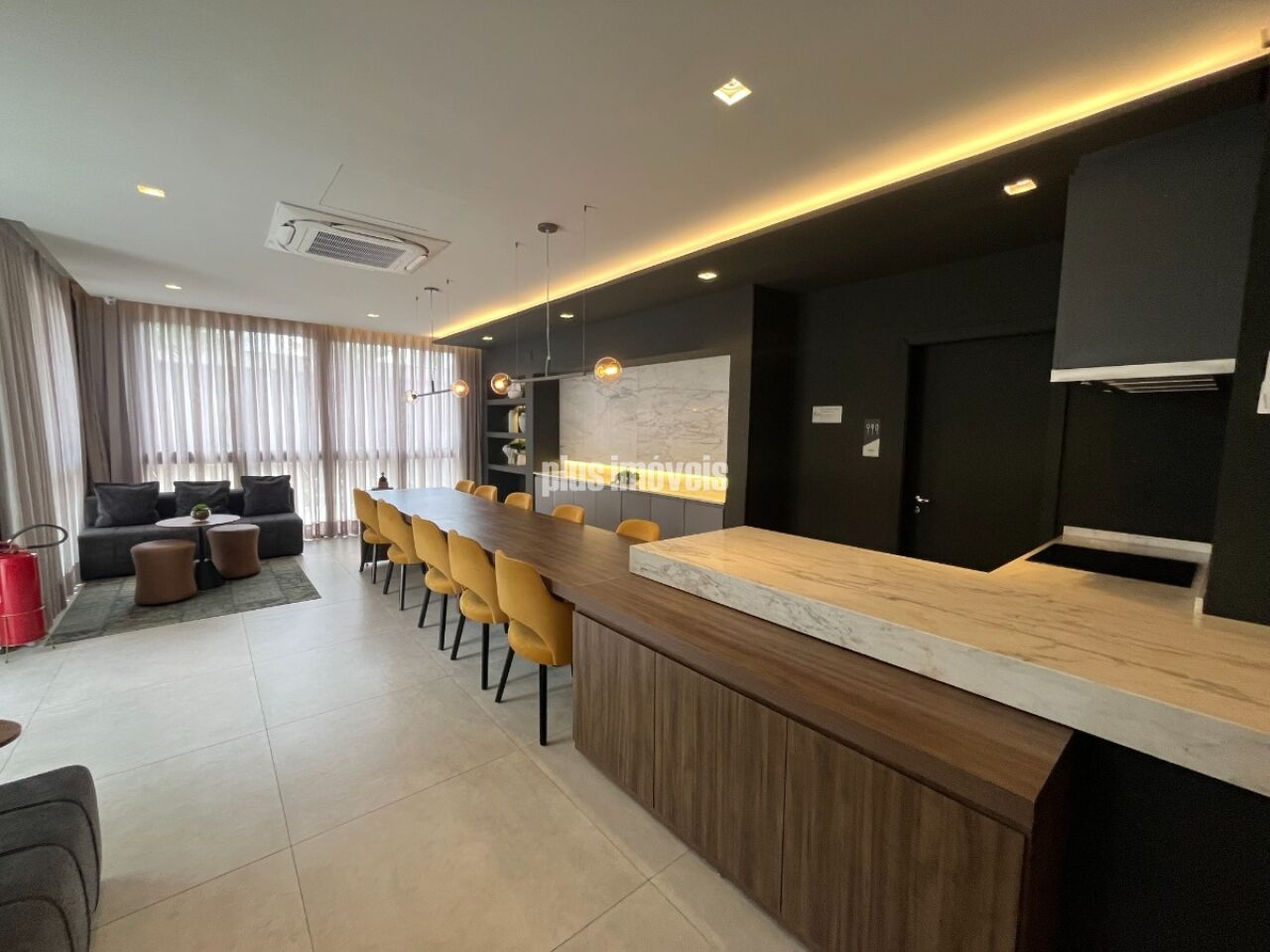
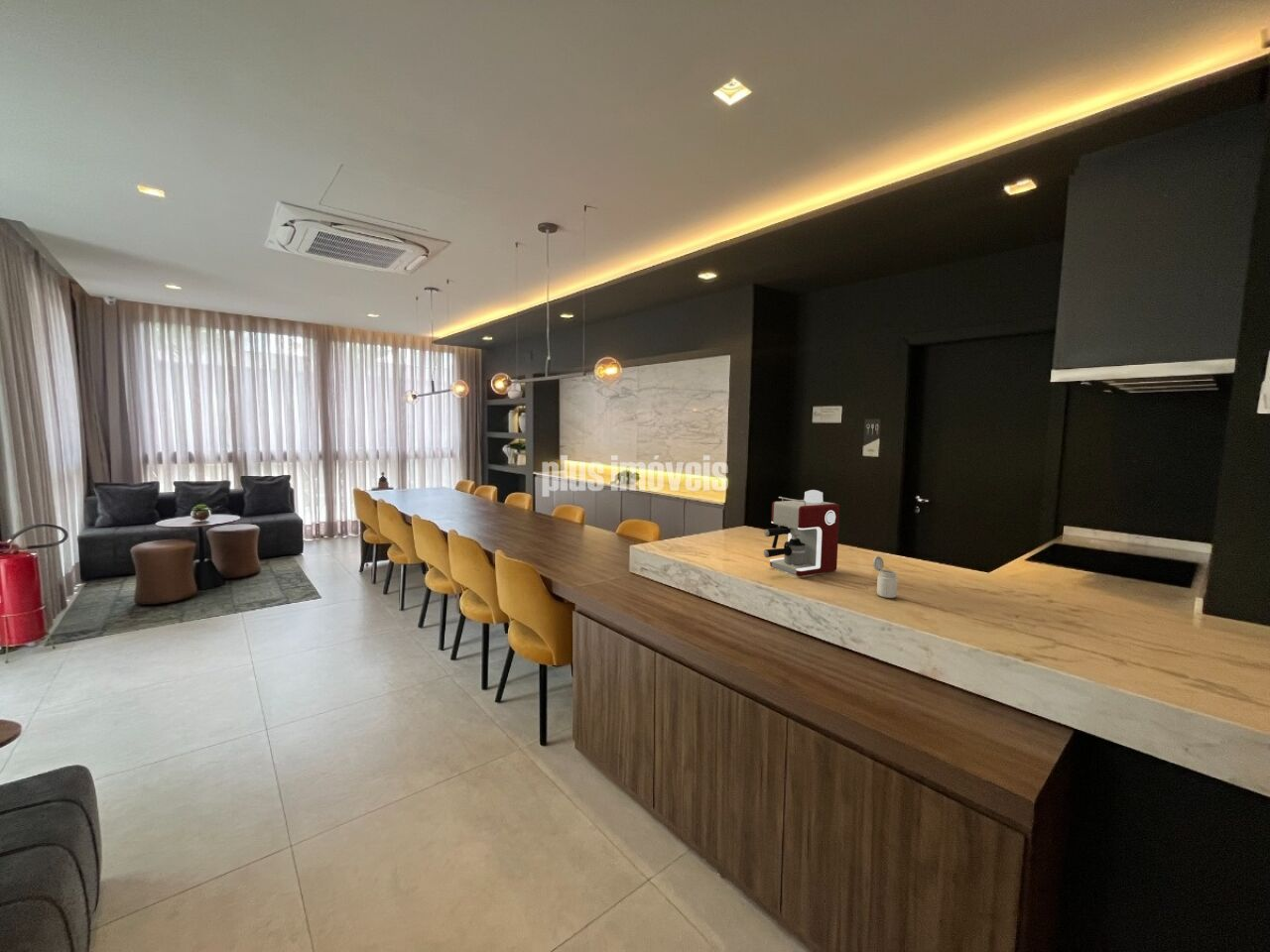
+ coffee maker (796, 531)
+ jar (885, 576)
